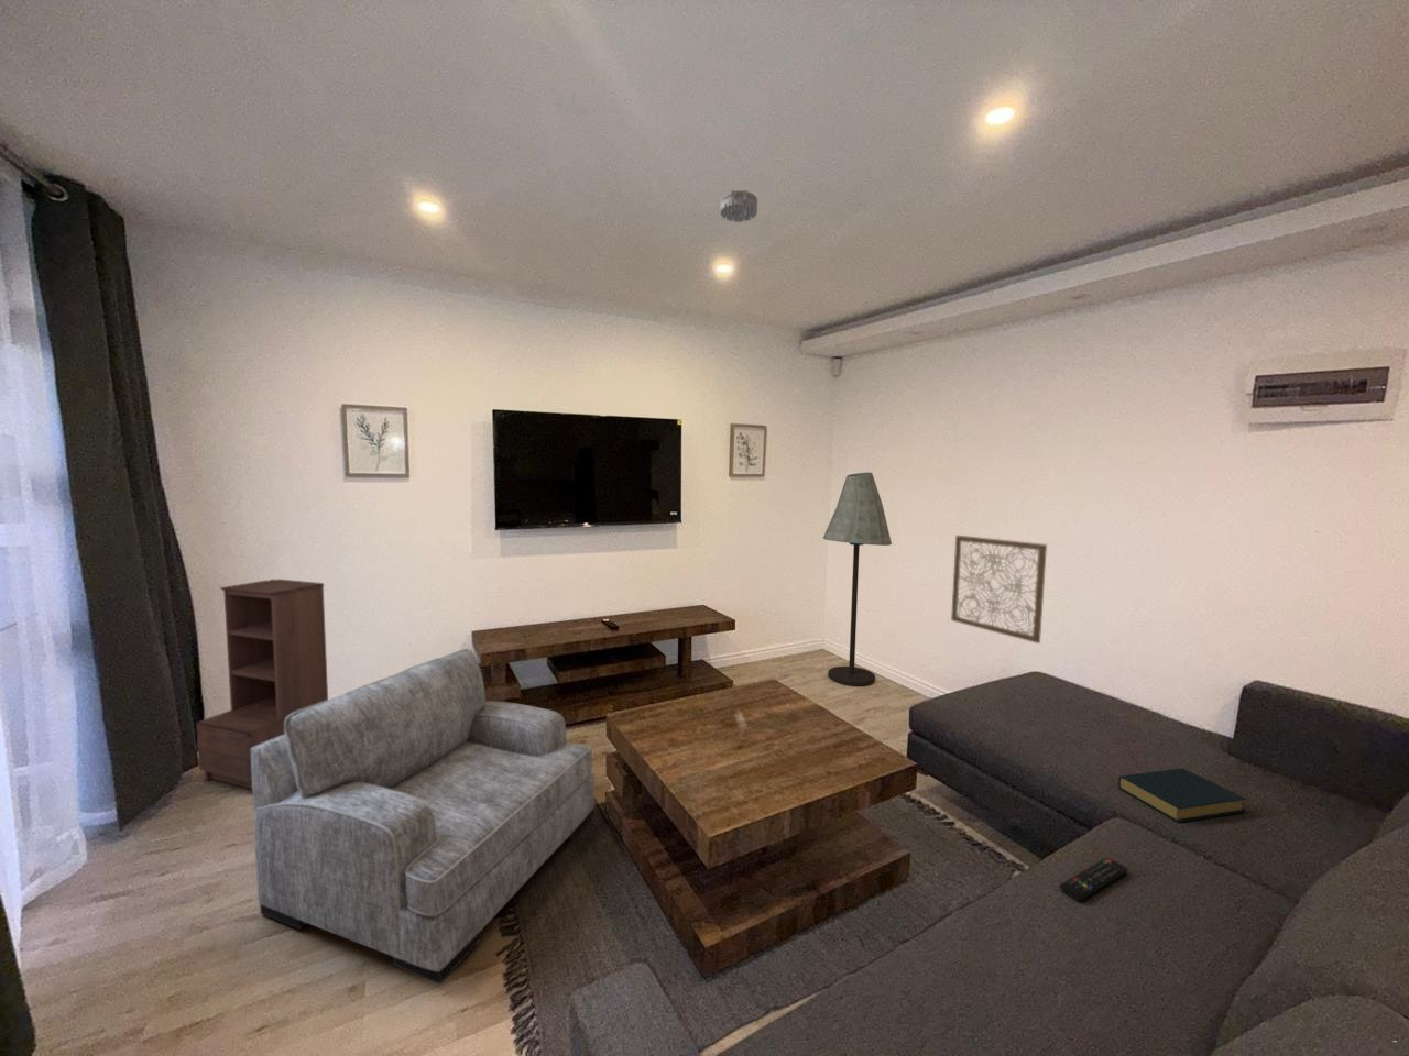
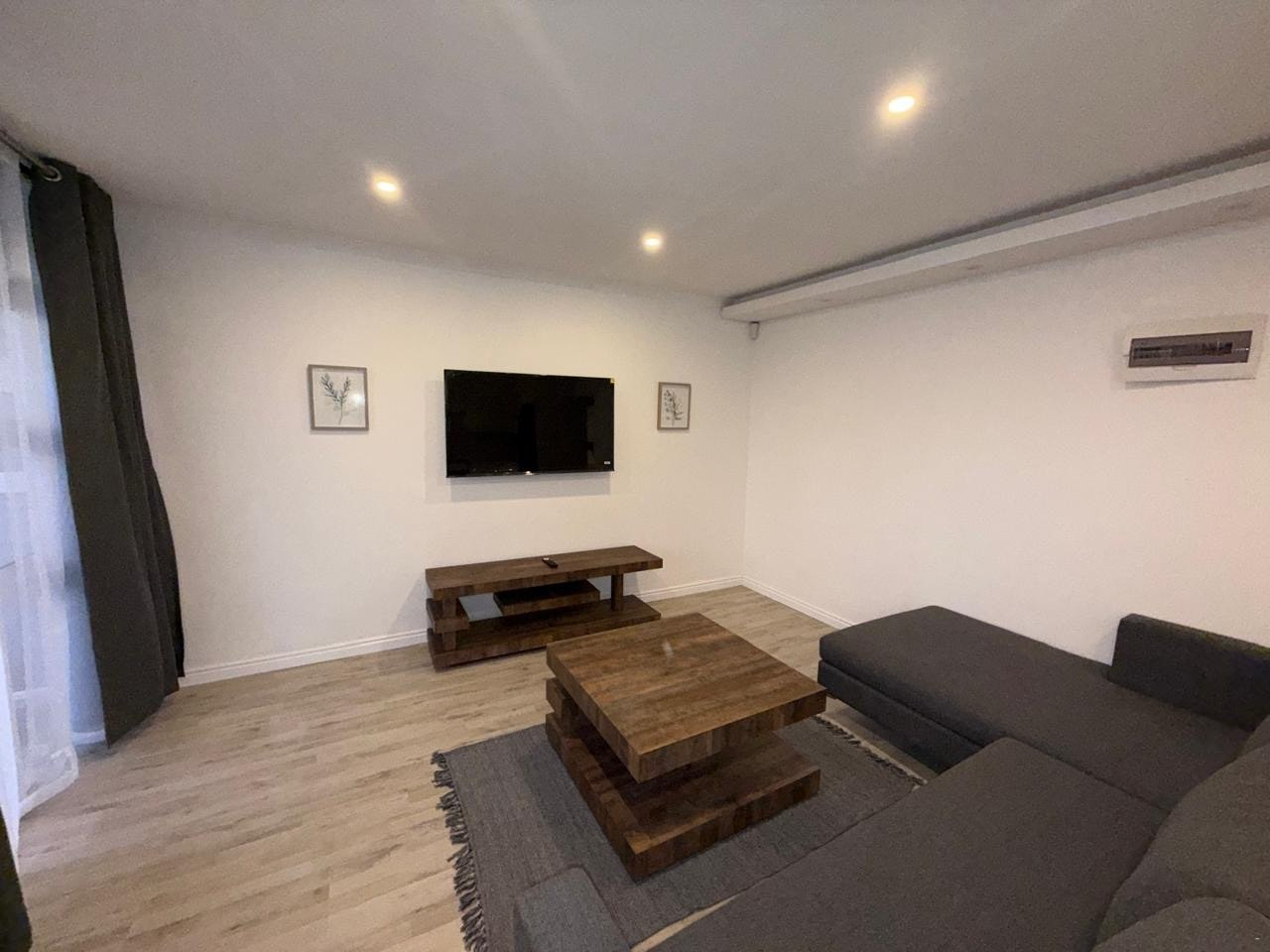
- armchair (448, 771)
- smoke detector (739, 204)
- remote control (1094, 877)
- wall art (999, 583)
- bookshelf (264, 679)
- floor lamp (855, 576)
- hardback book (1179, 792)
